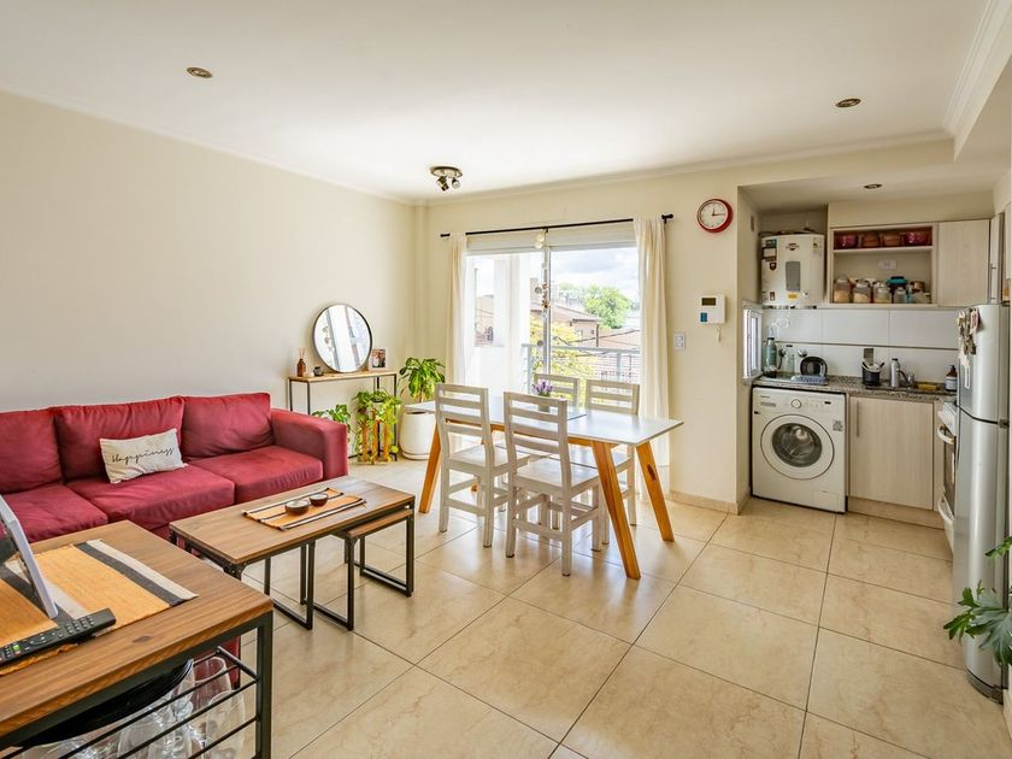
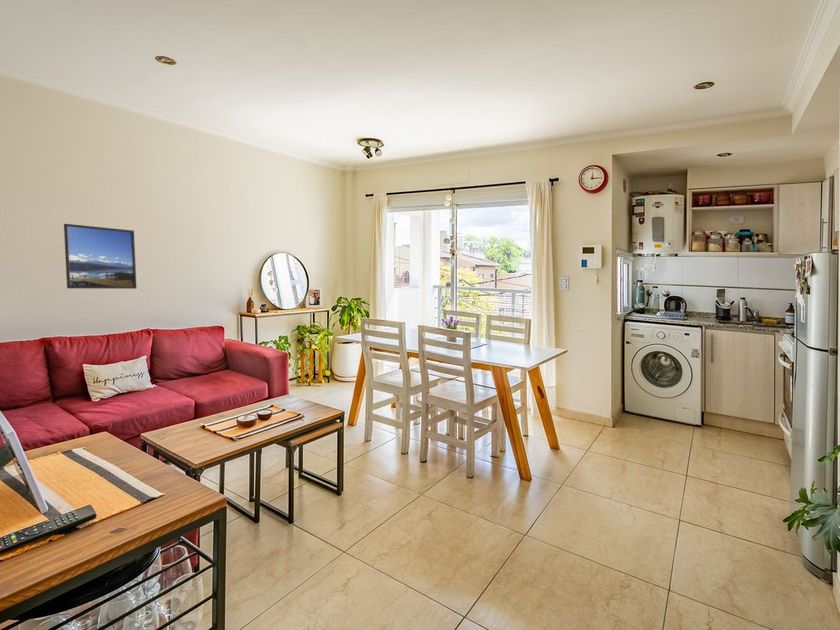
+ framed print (102, 258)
